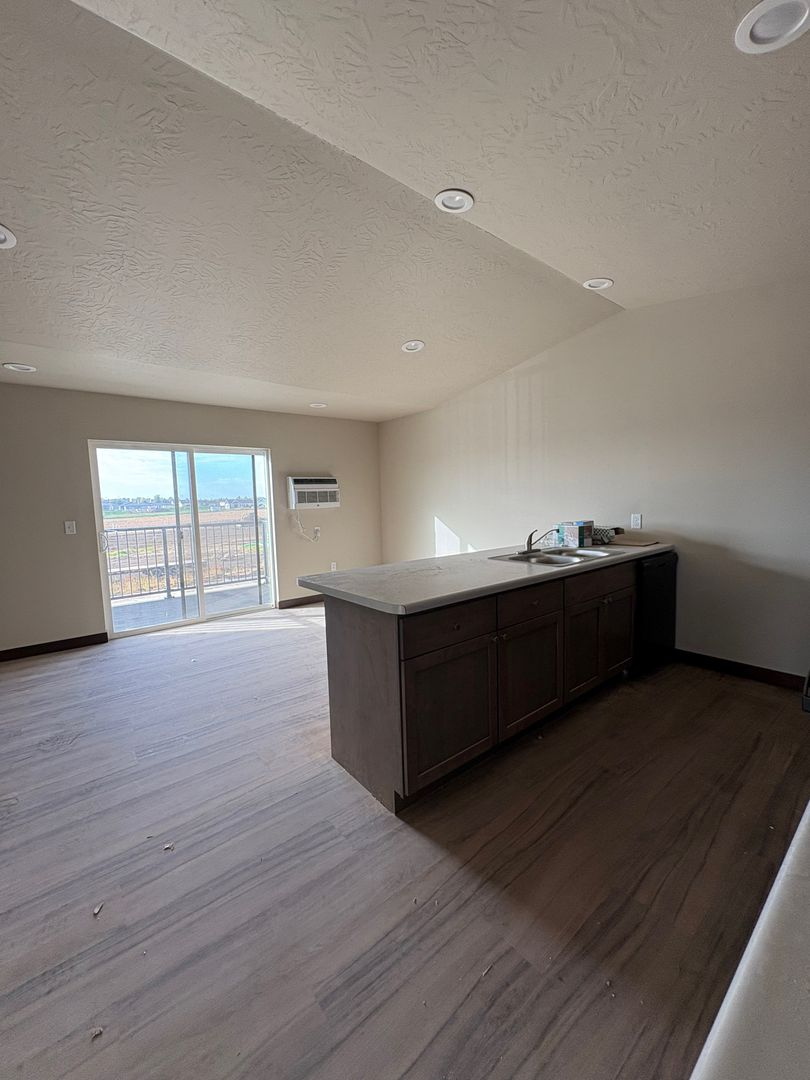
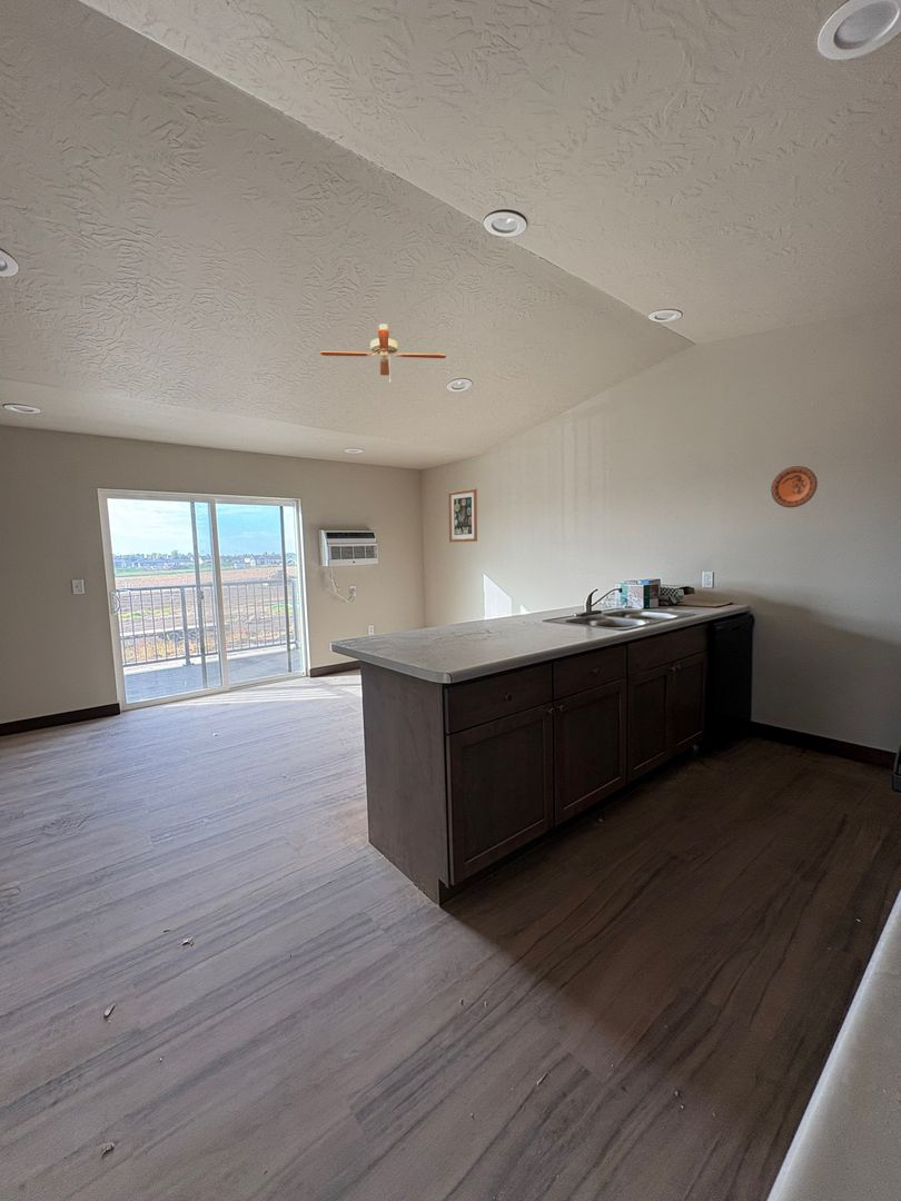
+ wall art (462, 516)
+ ceiling fan (384, 354)
+ decorative plate (793, 487)
